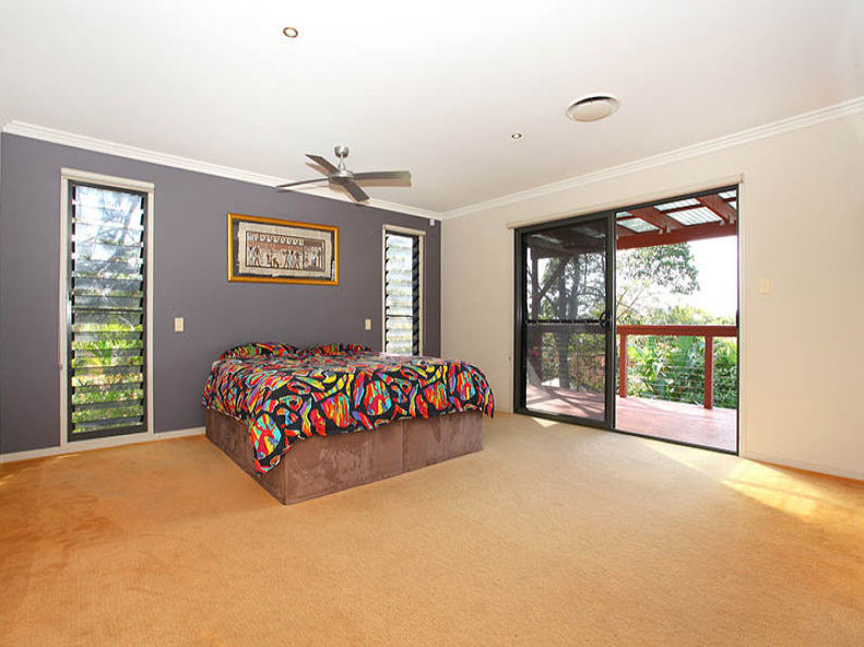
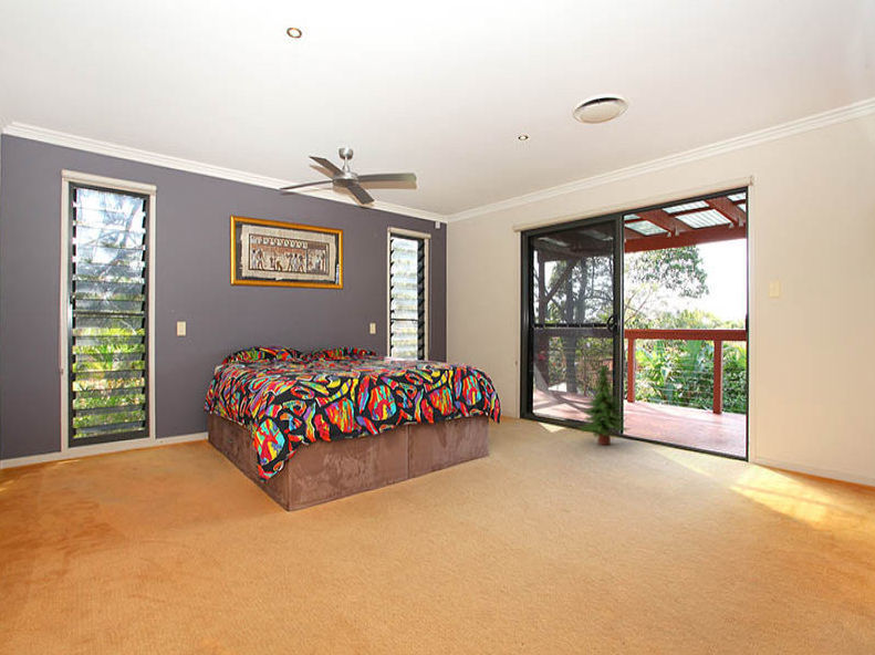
+ tree (604, 404)
